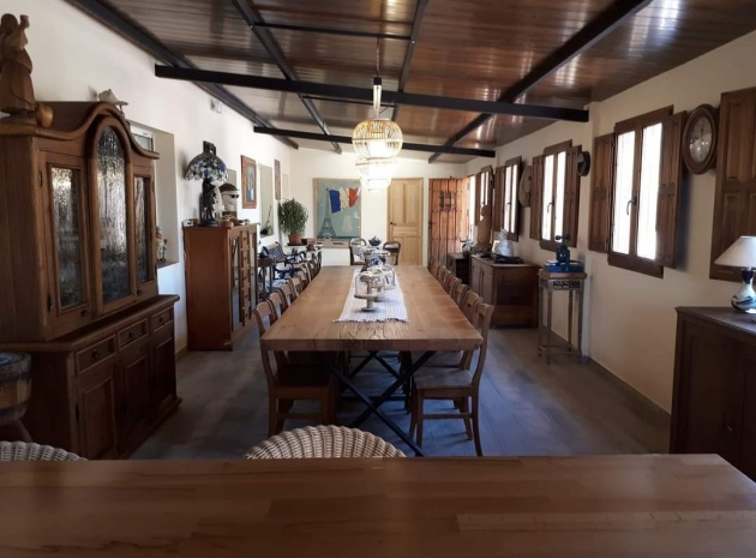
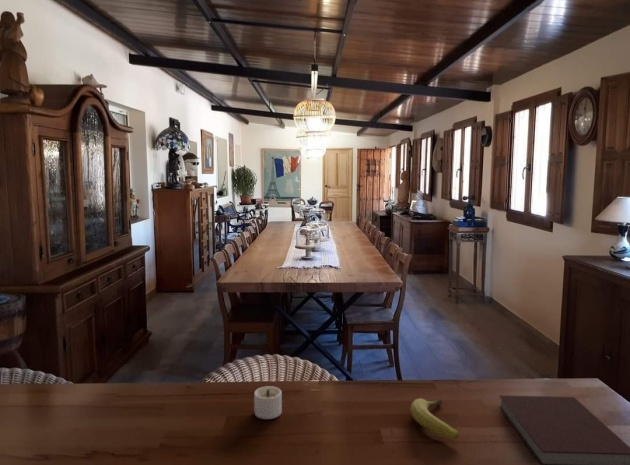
+ candle (269, 397)
+ fruit (431, 414)
+ notebook (559, 427)
